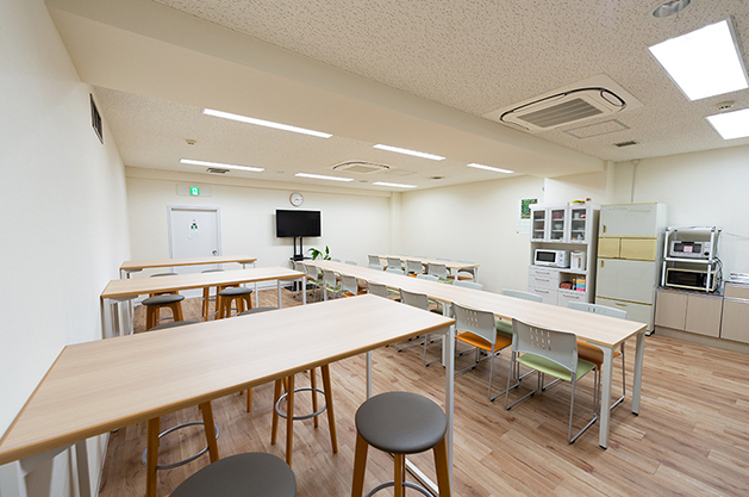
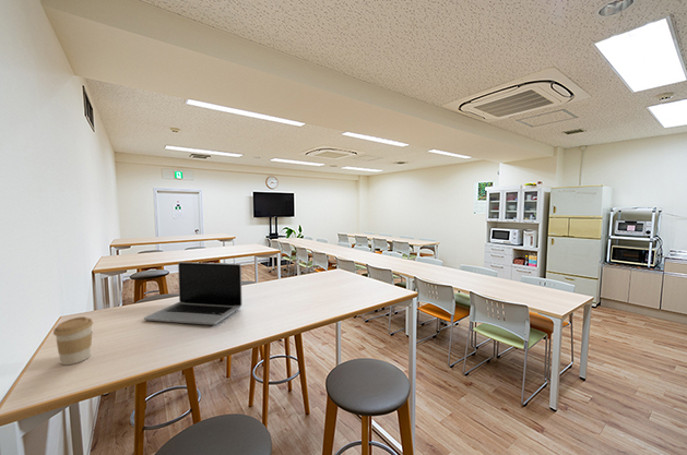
+ laptop (194, 290)
+ coffee cup (74, 339)
